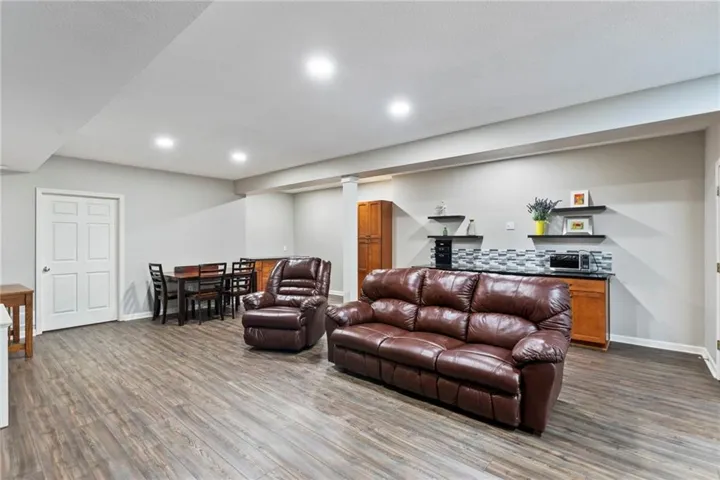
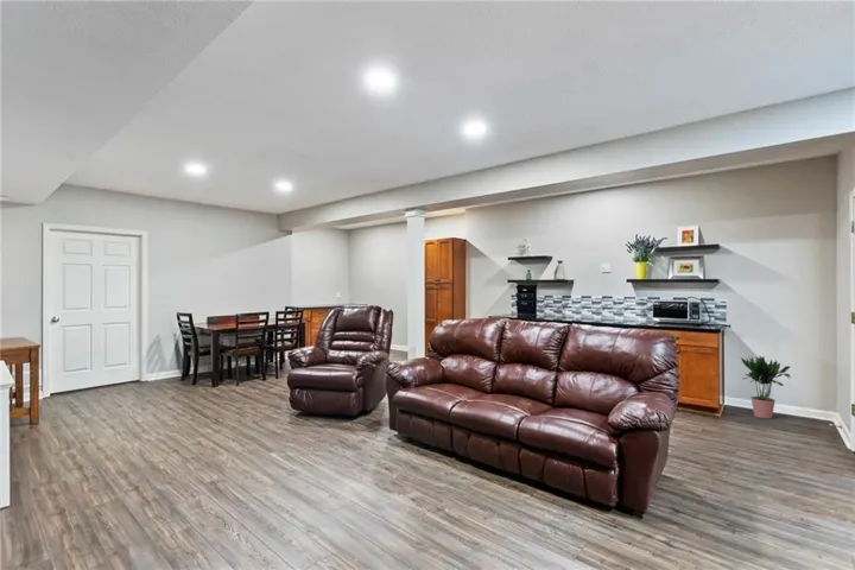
+ potted plant (767, 385)
